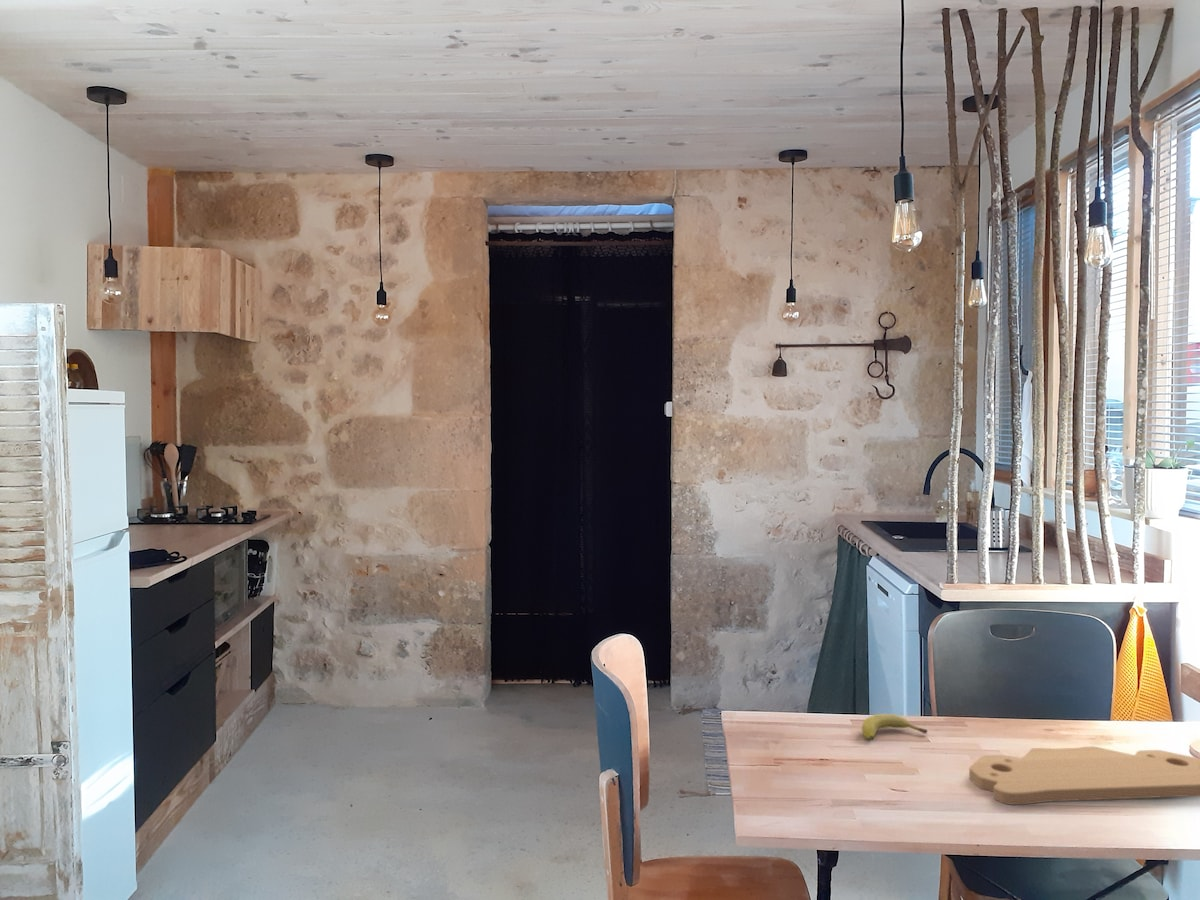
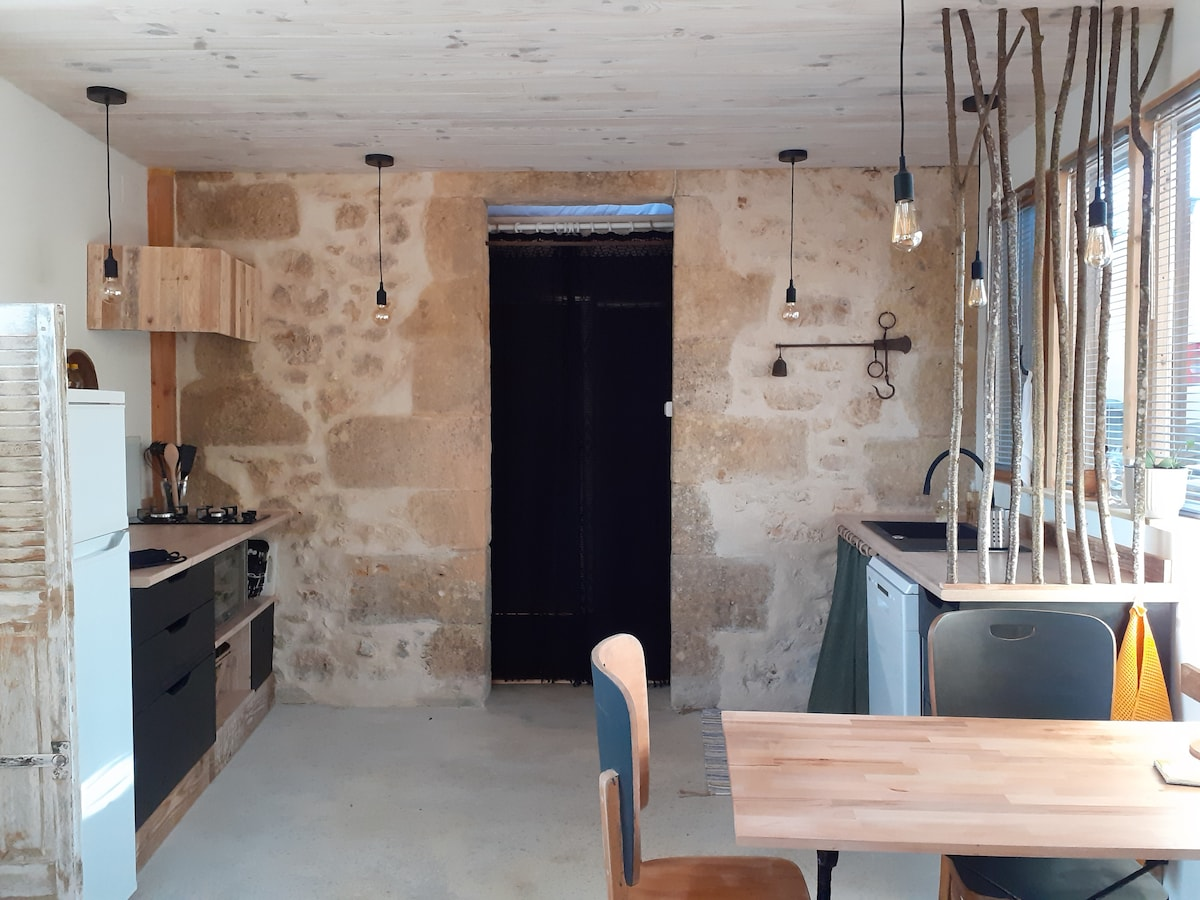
- cutting board (1093, 772)
- fruit (888, 725)
